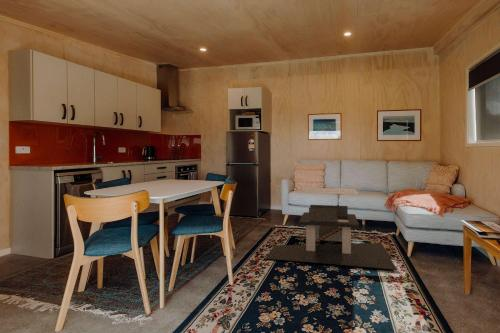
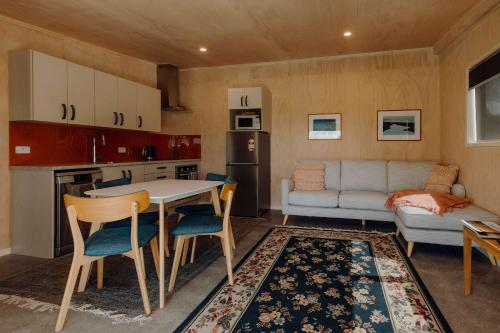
- coffee table (328, 218)
